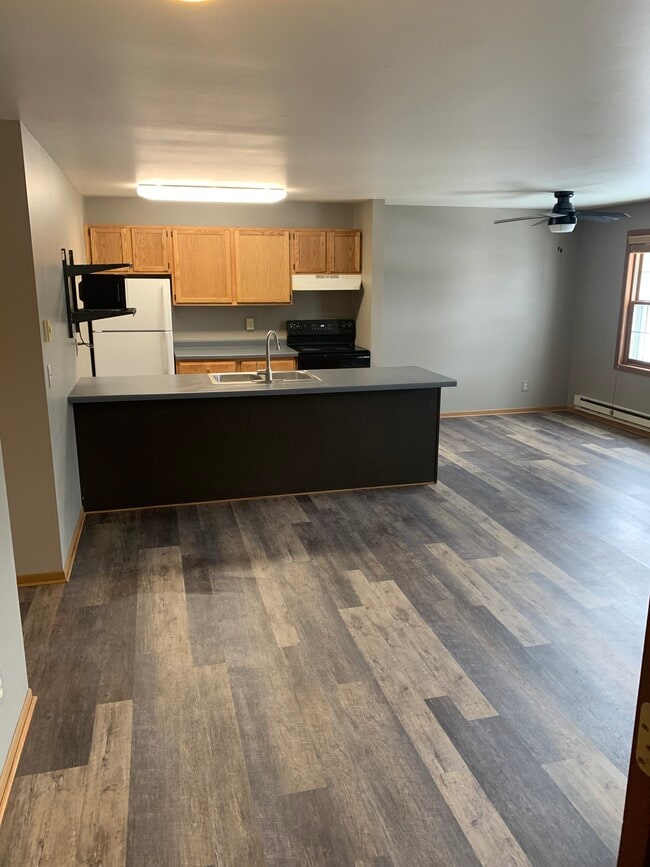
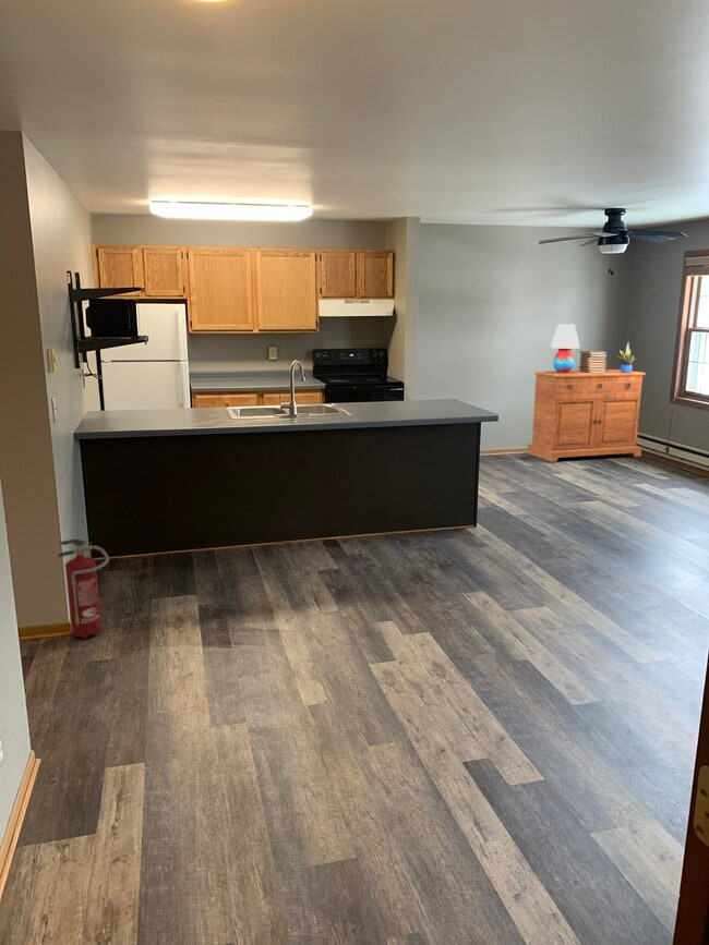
+ table lamp (564, 348)
+ fire extinguisher (86, 586)
+ potted plant (624, 358)
+ book stack (592, 361)
+ sideboard (586, 413)
